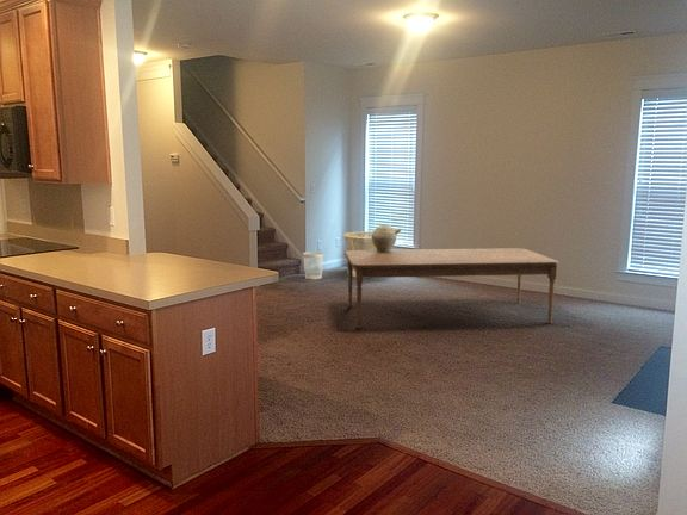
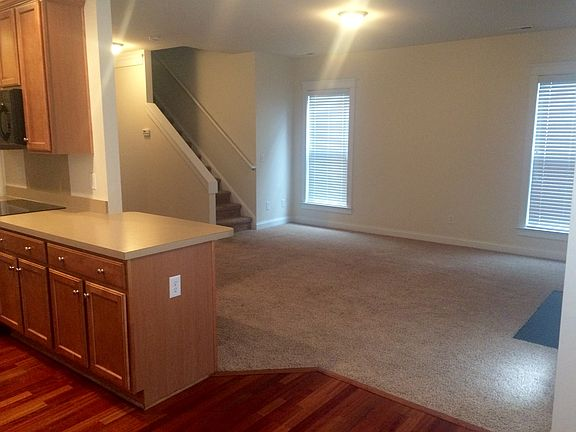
- dining table (445, 275)
- basket (366, 249)
- ceramic jug (386, 238)
- wastebasket (312, 265)
